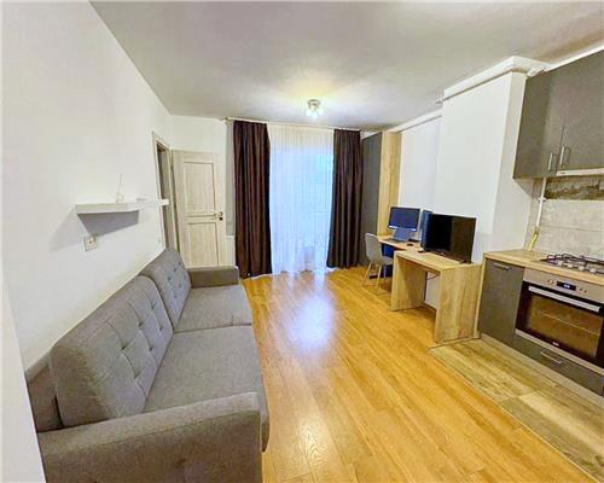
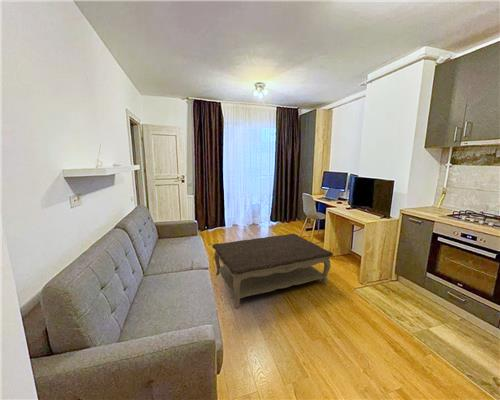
+ coffee table (269, 264)
